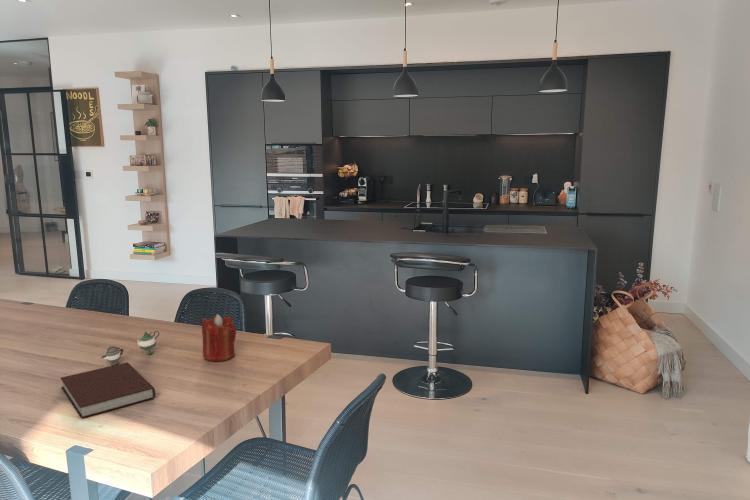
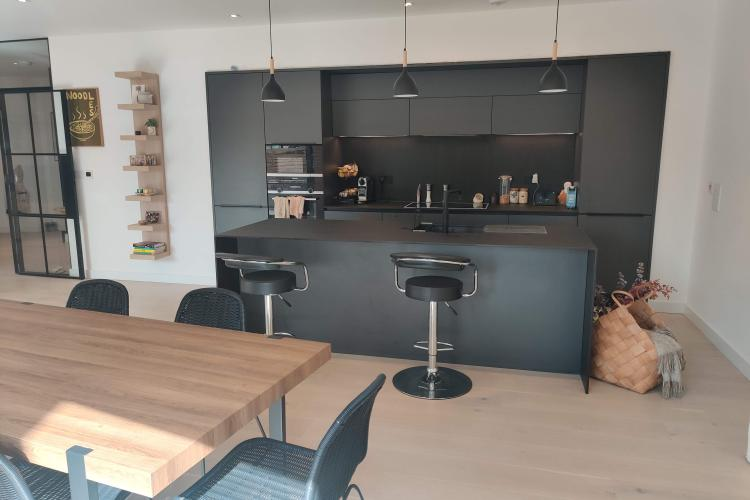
- teapot (138, 344)
- notebook (106, 387)
- candle (218, 335)
